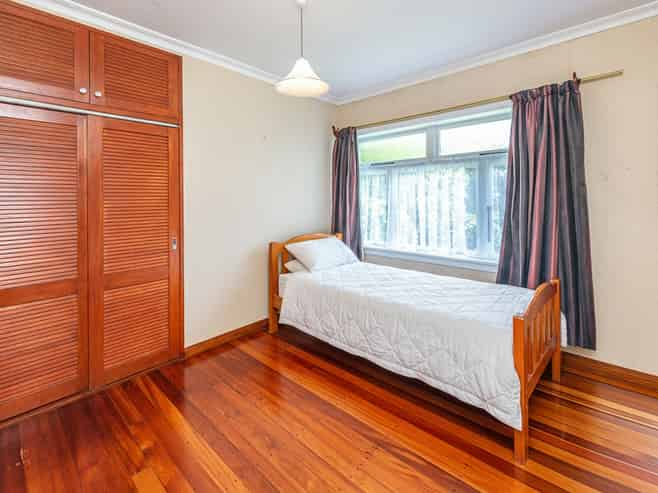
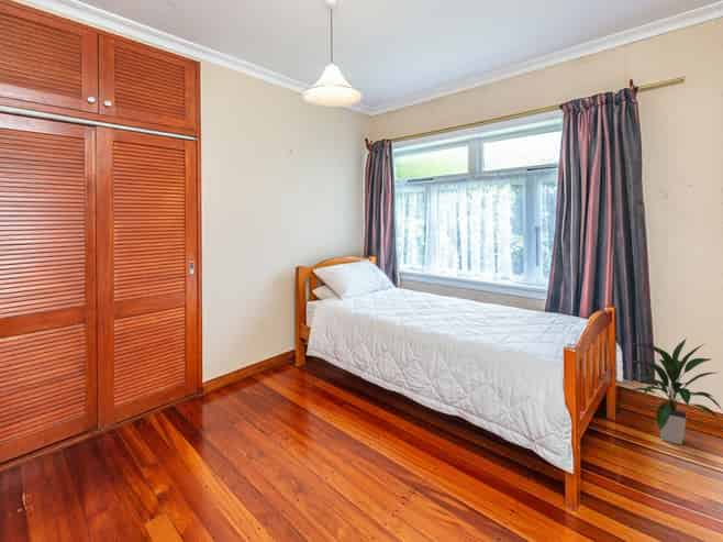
+ indoor plant (670, 388)
